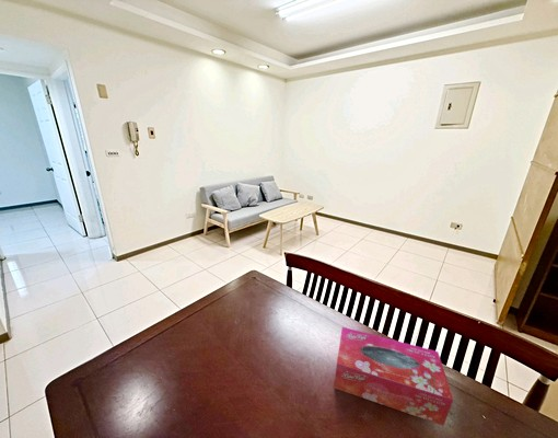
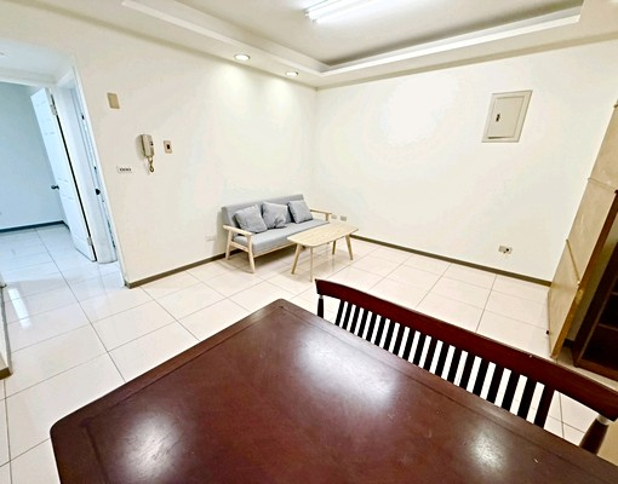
- tissue box (386, 369)
